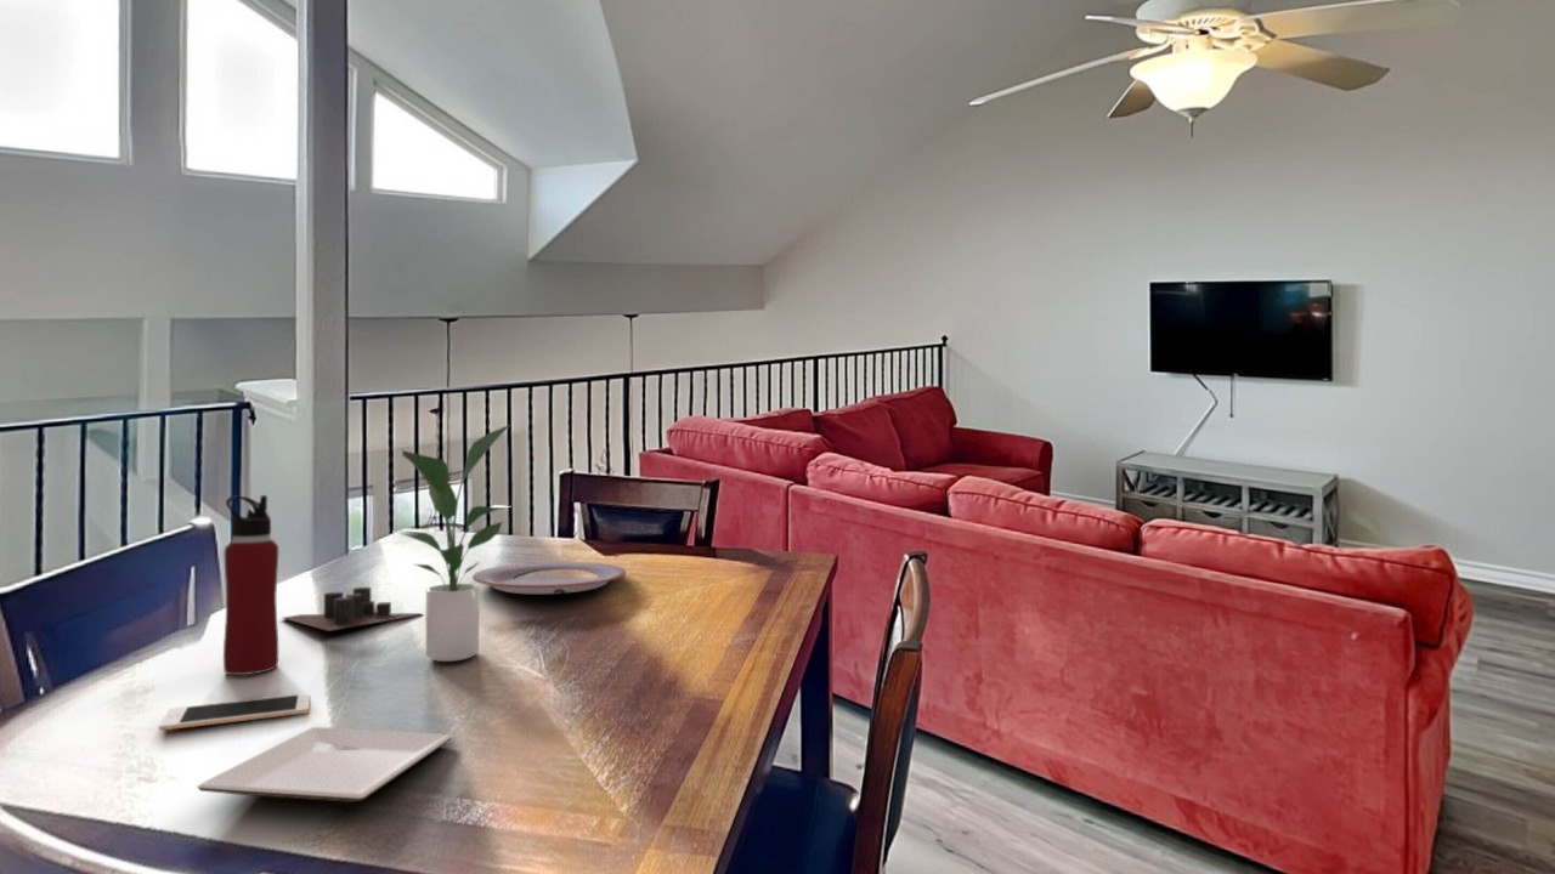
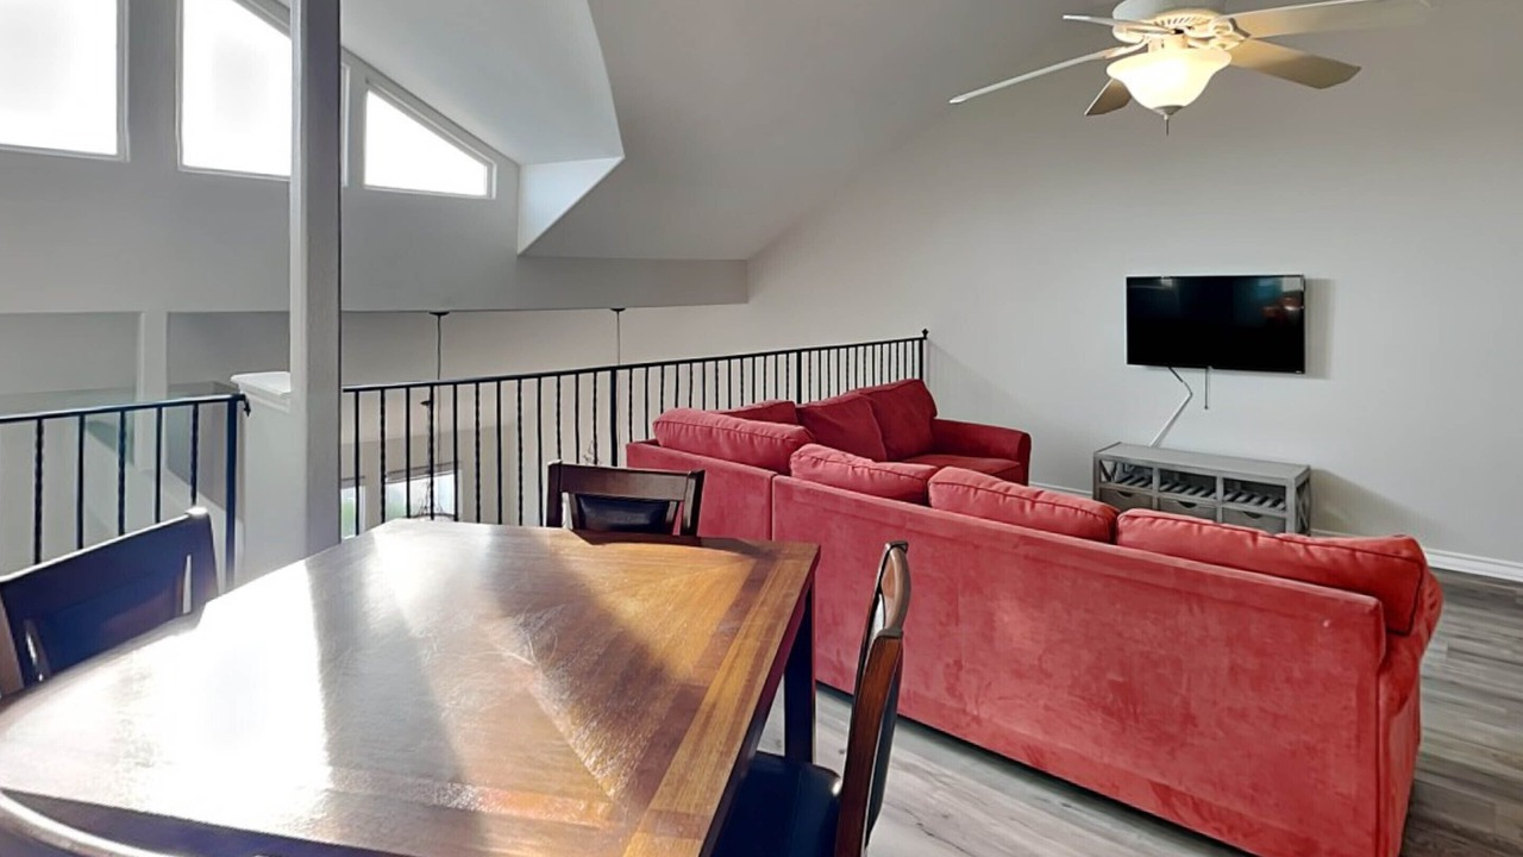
- plate (550, 579)
- potted plant (449, 539)
- plate (334, 766)
- water bottle (250, 581)
- cell phone (238, 710)
- candle (352, 605)
